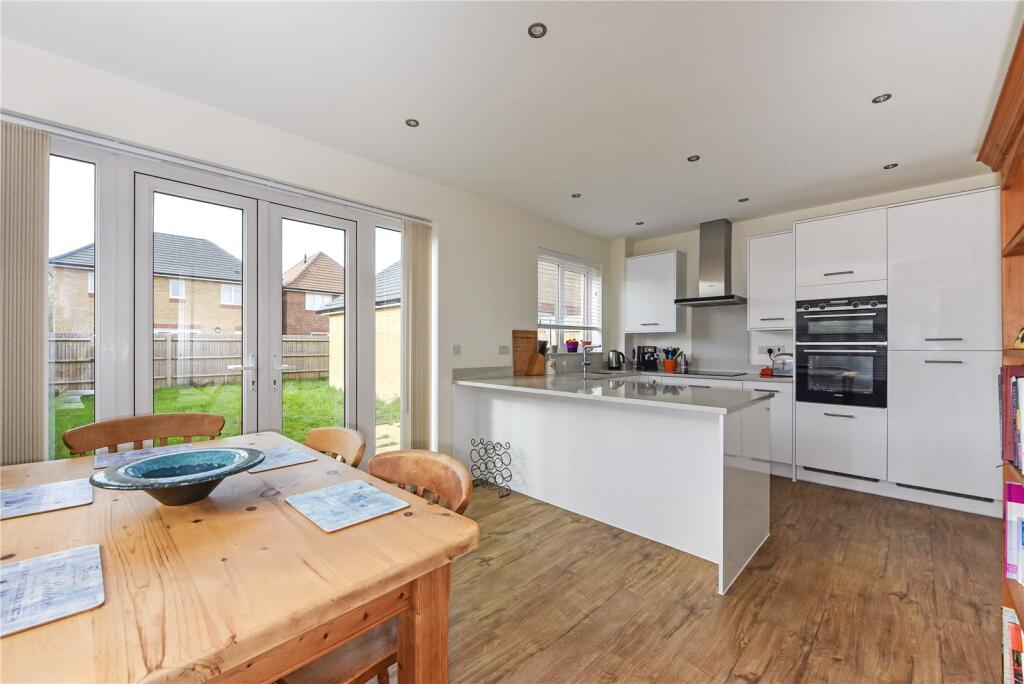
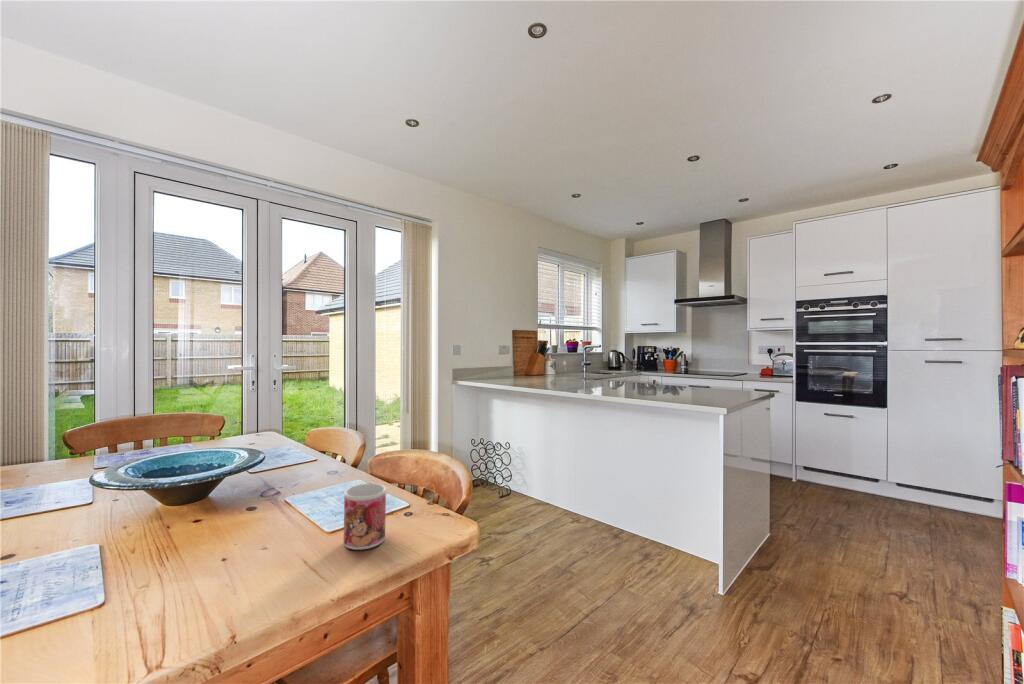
+ mug (370, 511)
